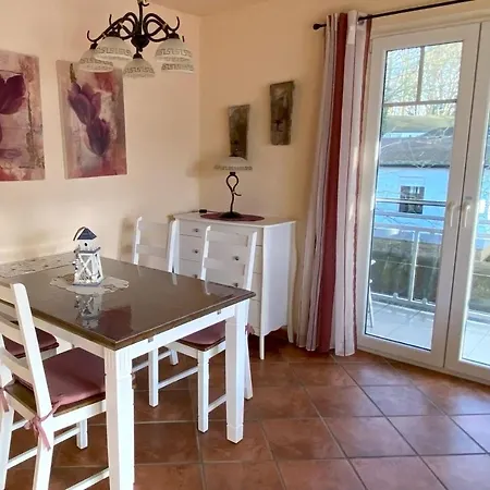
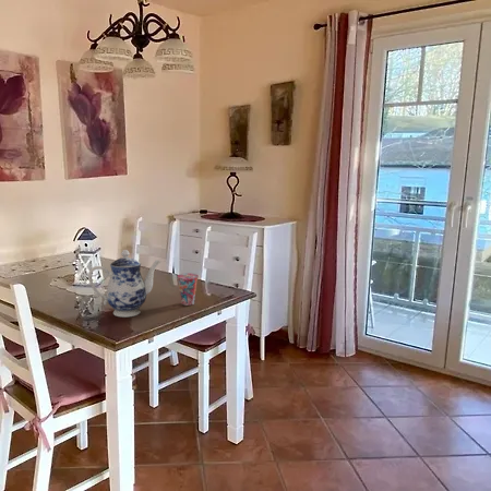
+ cup (188, 289)
+ teapot (125, 282)
